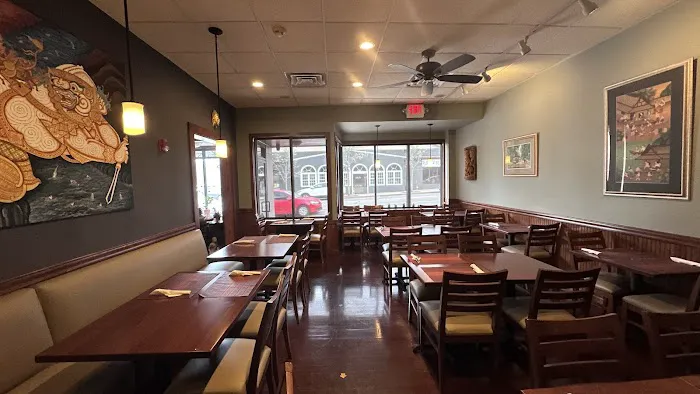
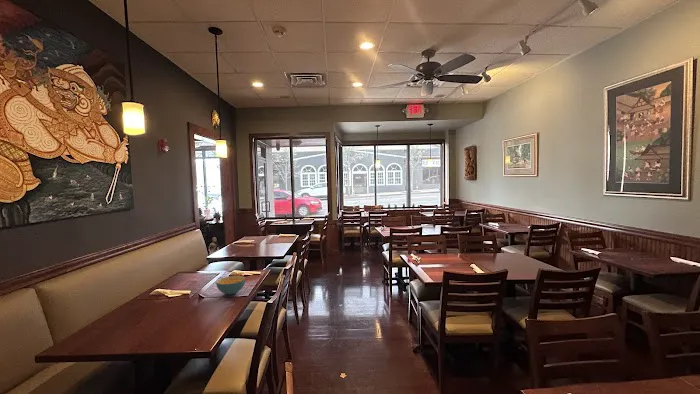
+ cereal bowl (231, 286)
